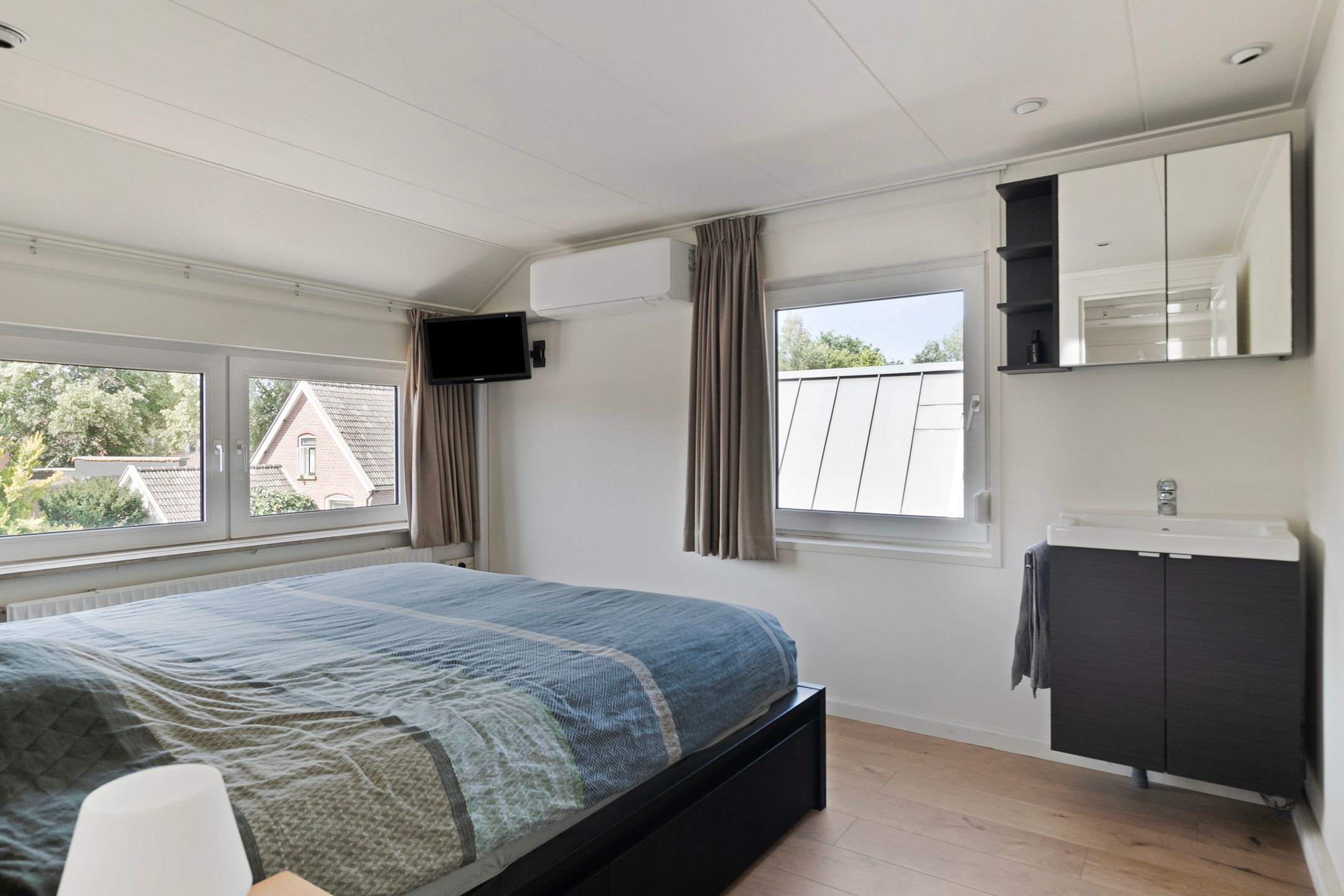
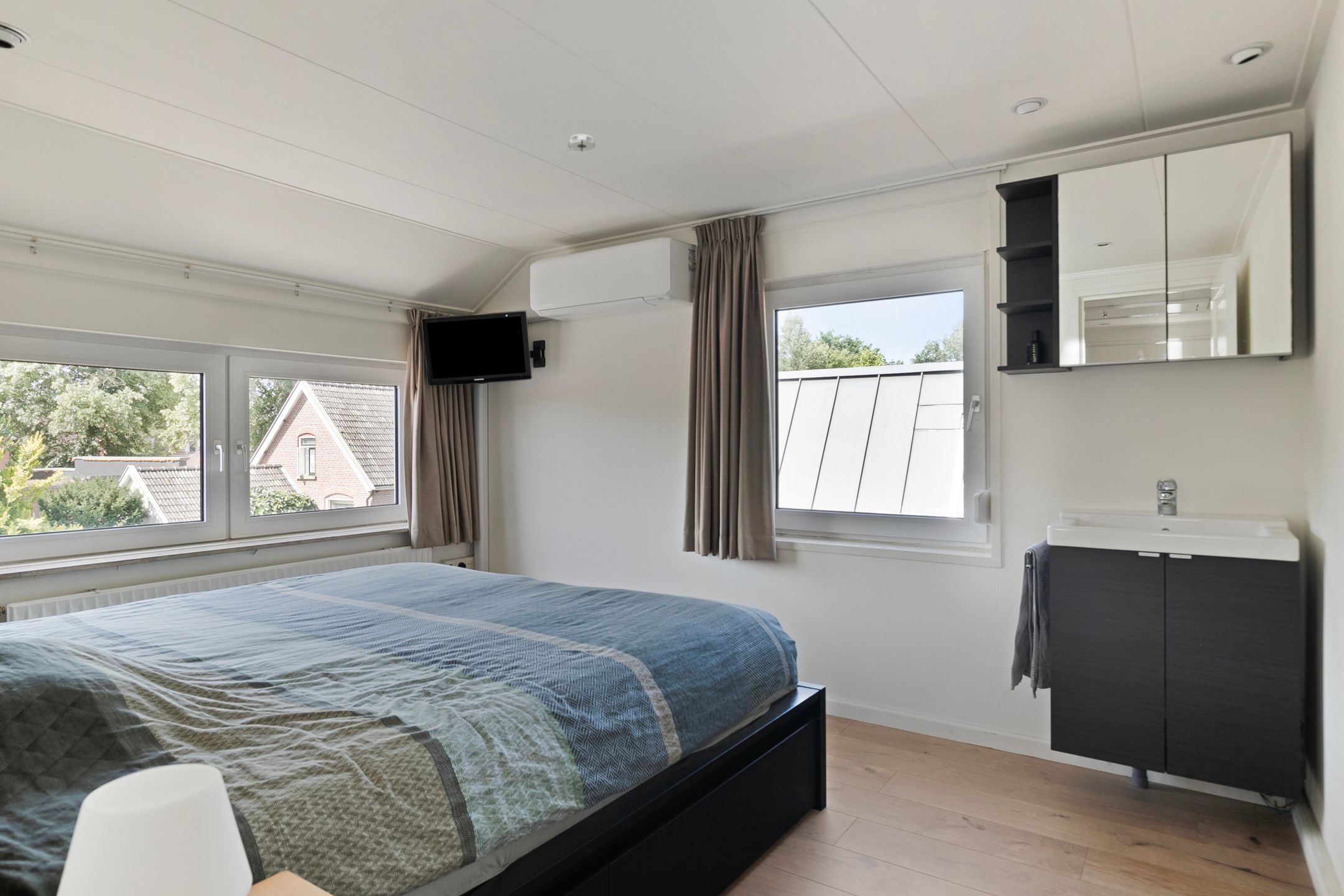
+ smoke detector (581, 142)
